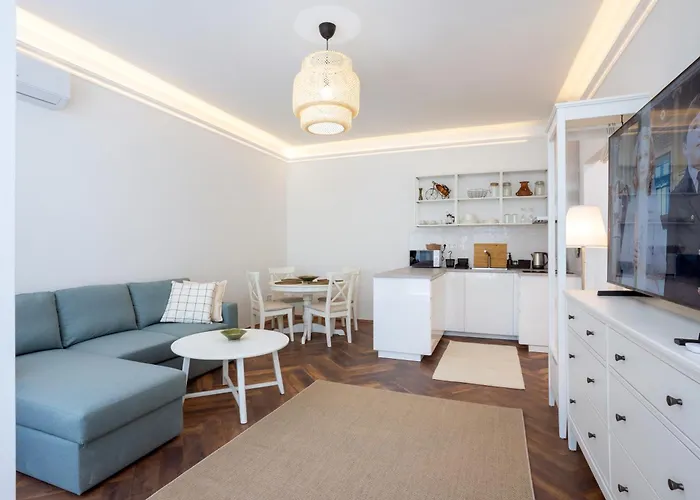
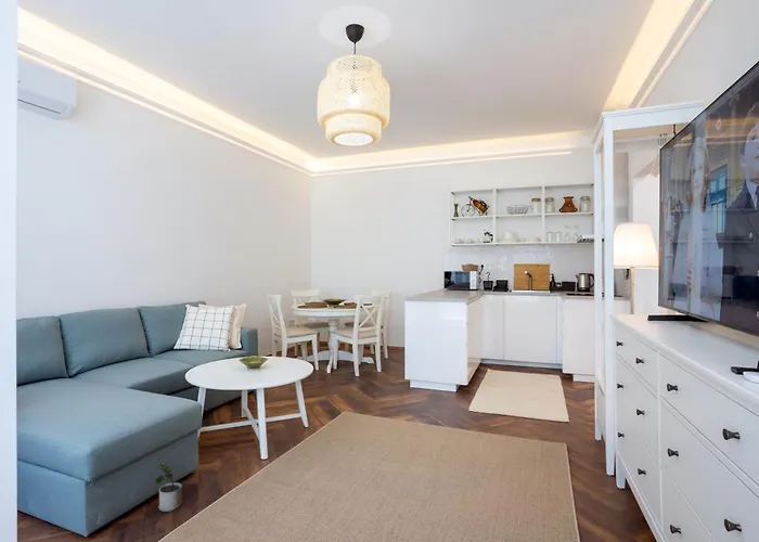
+ potted plant (167, 483)
